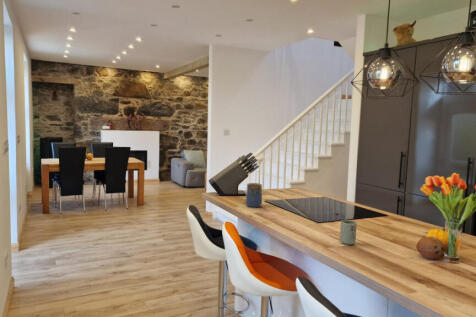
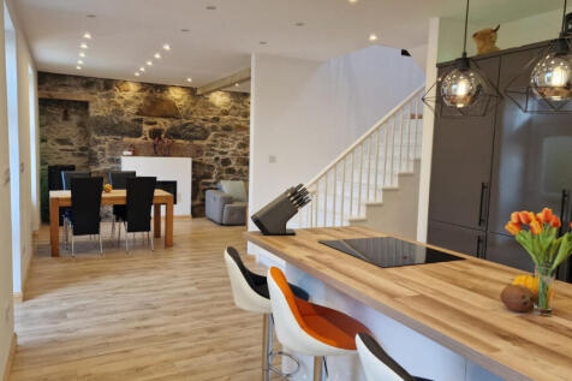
- cup (348, 232)
- jar (253, 194)
